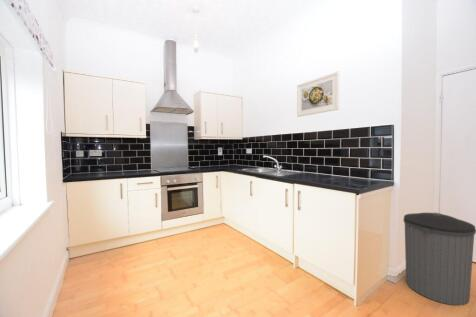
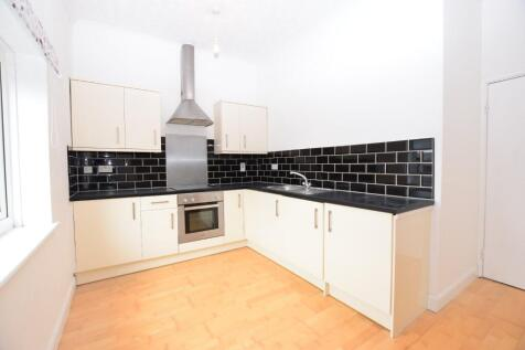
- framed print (316, 96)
- trash can (436, 251)
